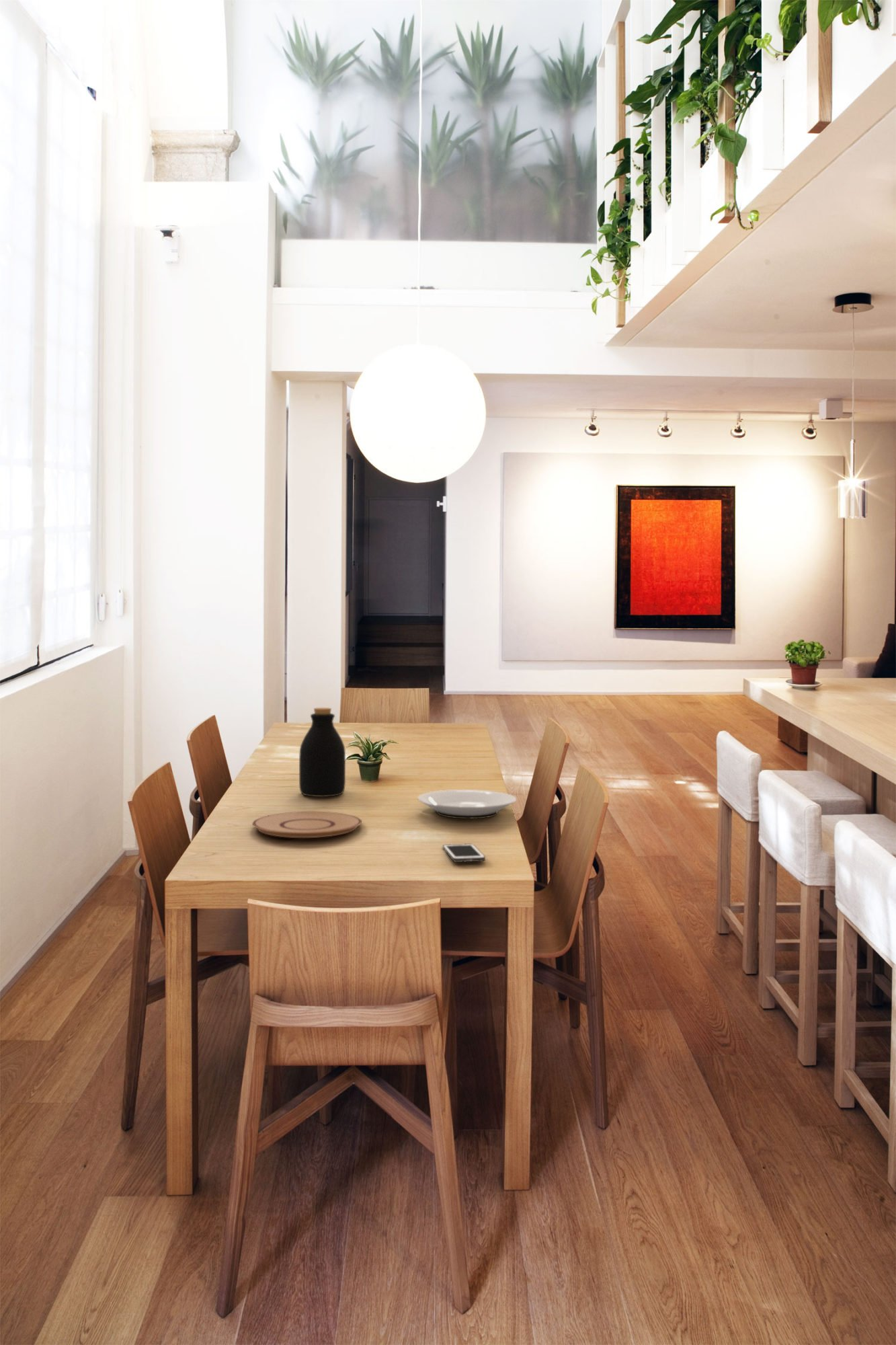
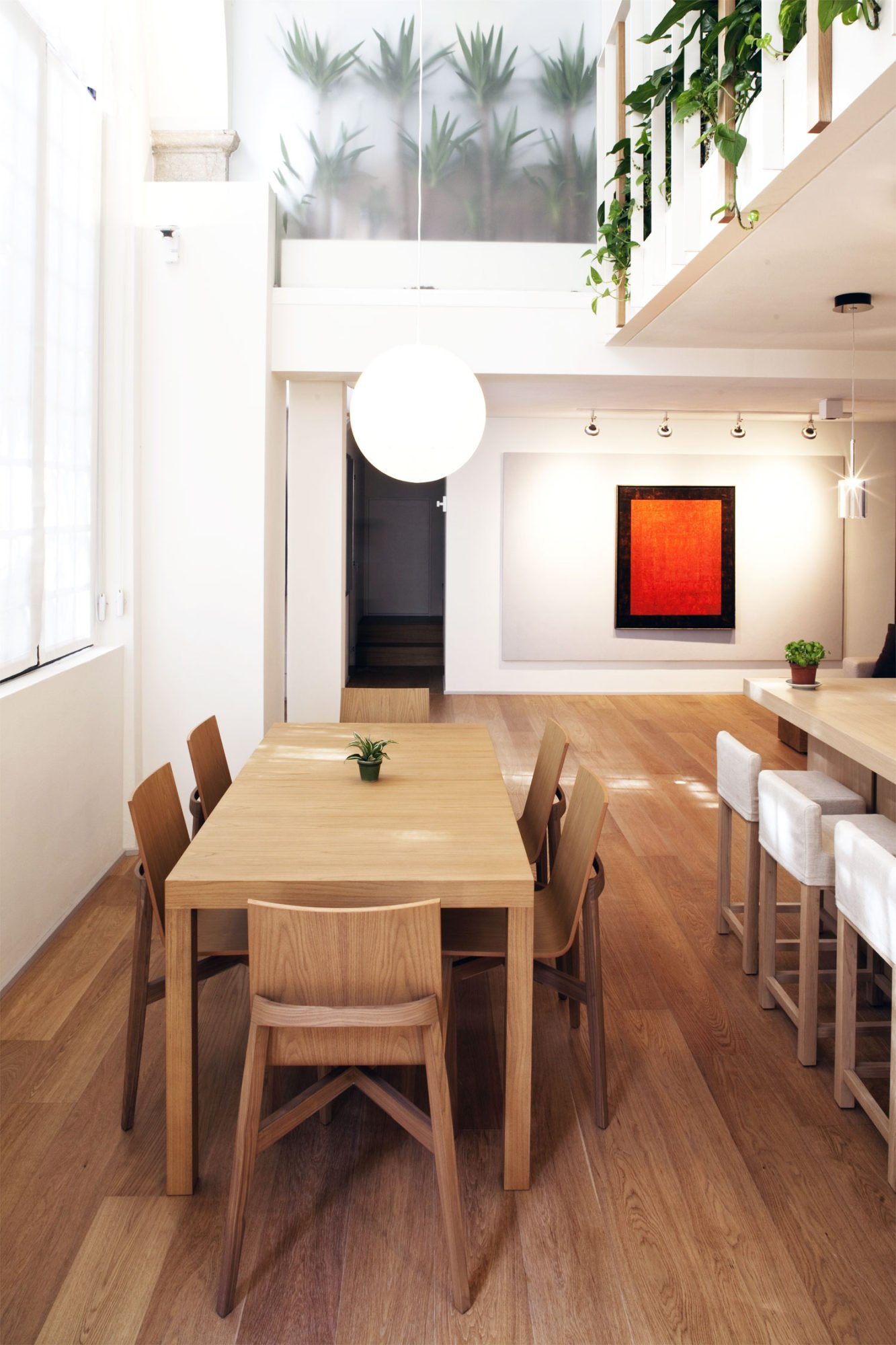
- bottle (322, 751)
- plate (466, 805)
- cell phone (463, 853)
- plate (307, 824)
